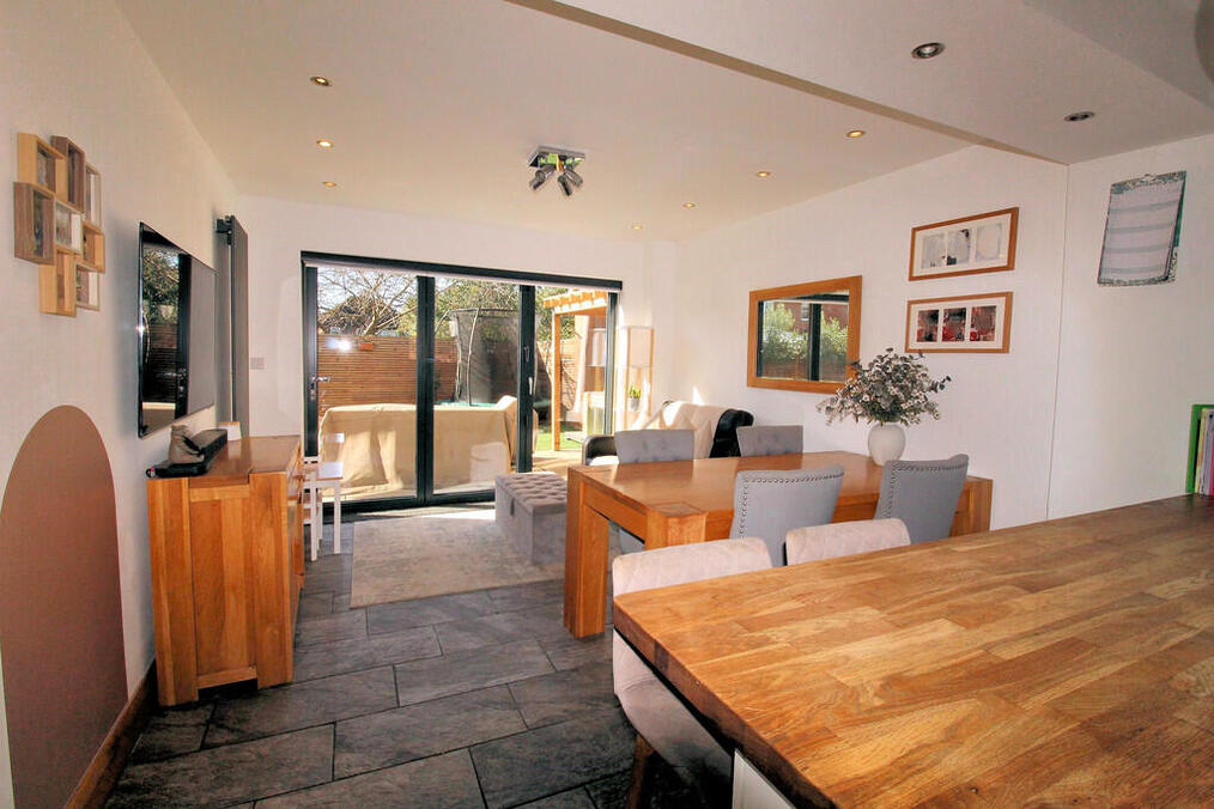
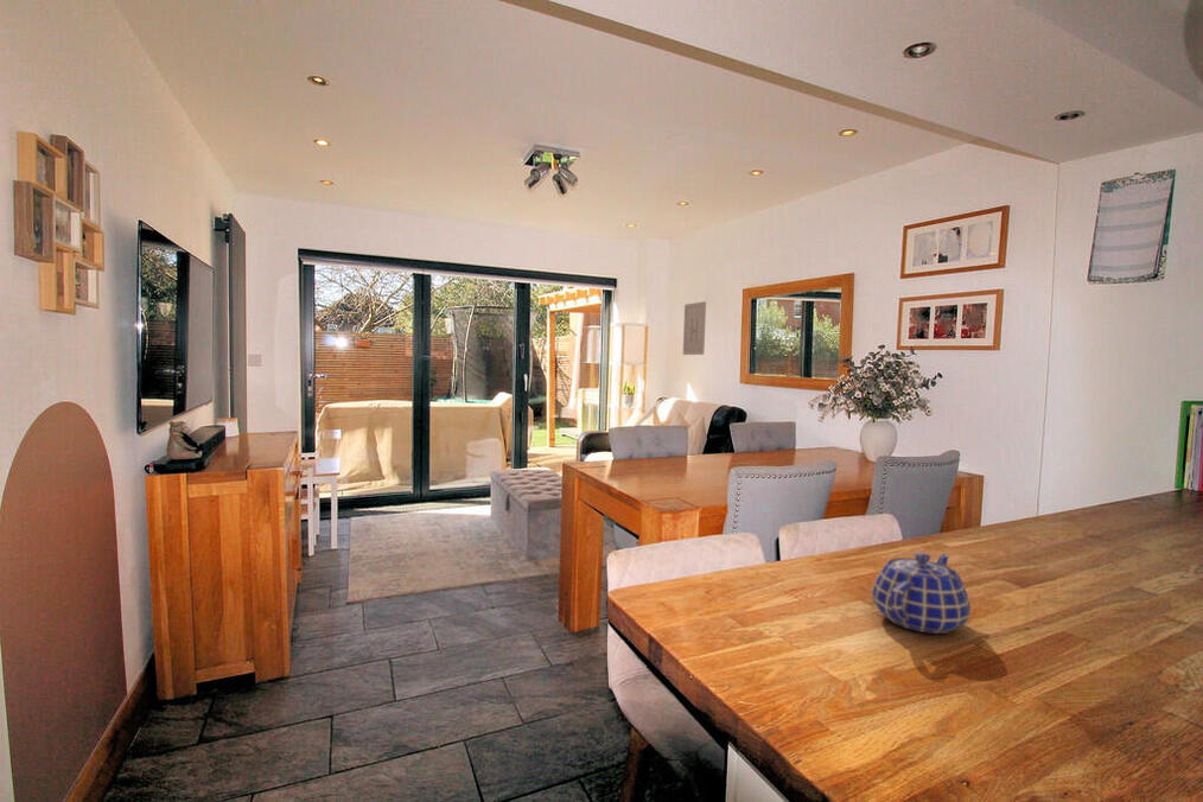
+ teapot (922, 586)
+ wall art (694, 329)
